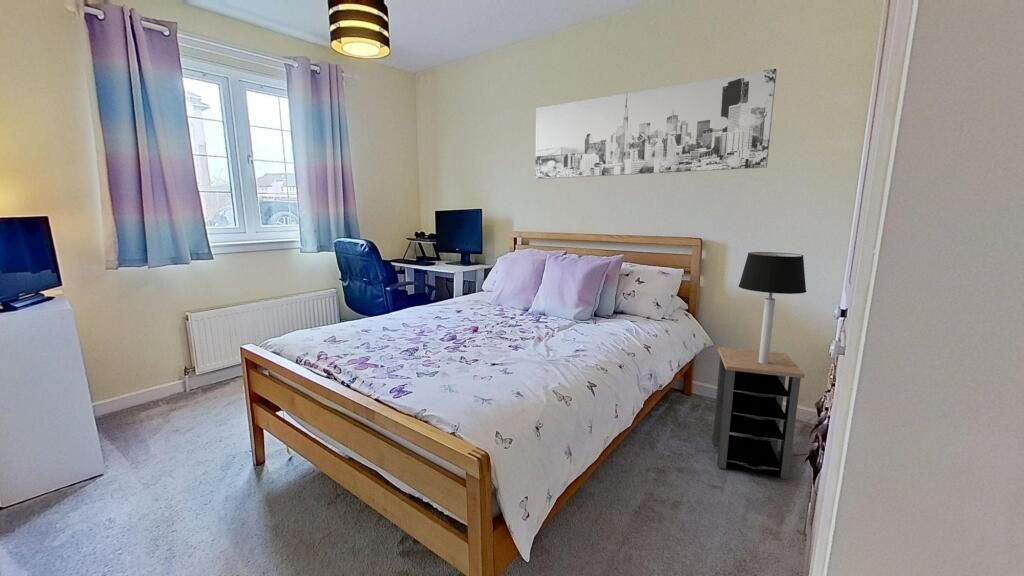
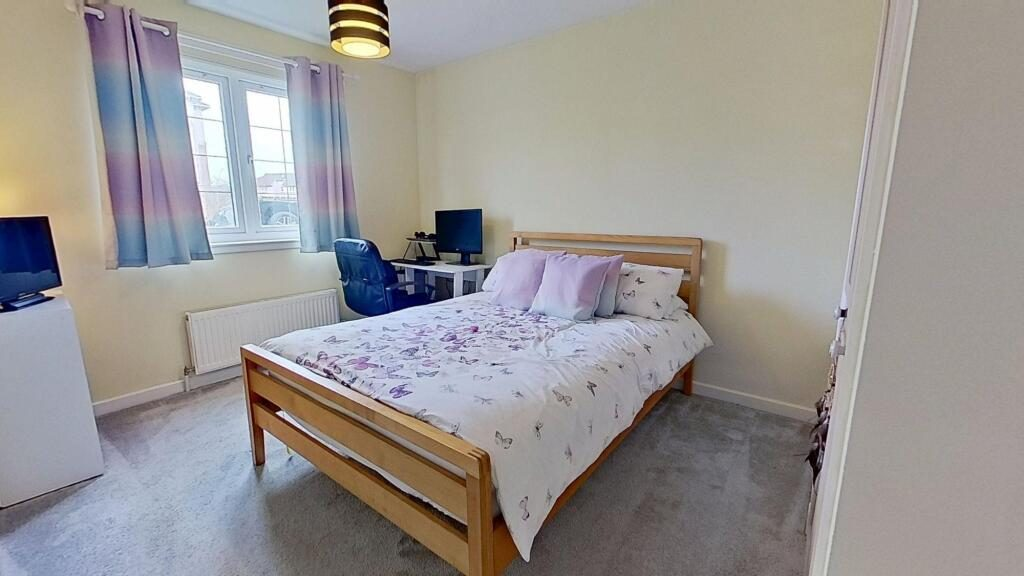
- wall art (635, 133)
- table lamp (769, 309)
- side table (752, 409)
